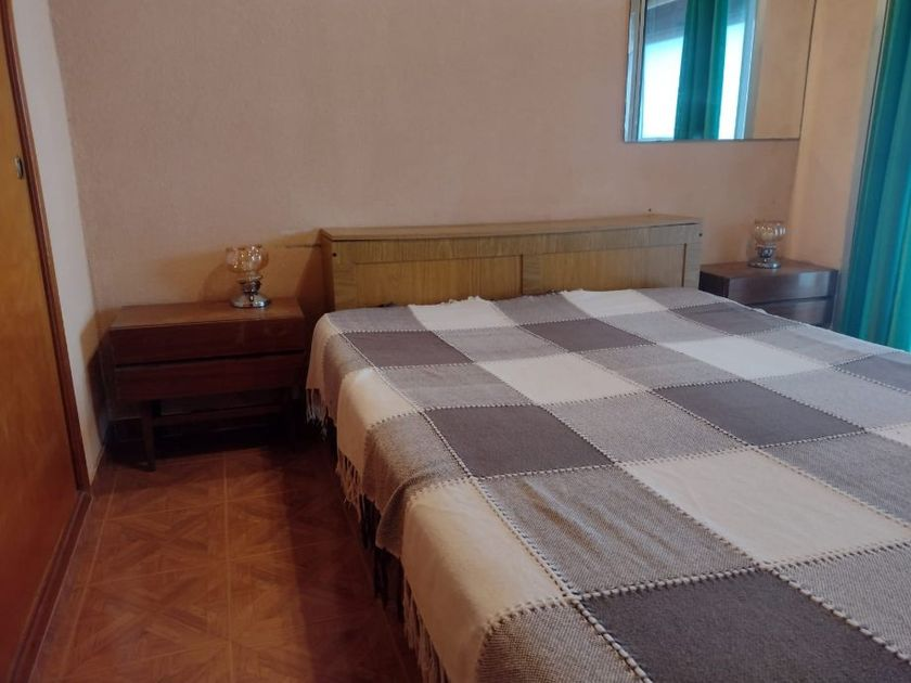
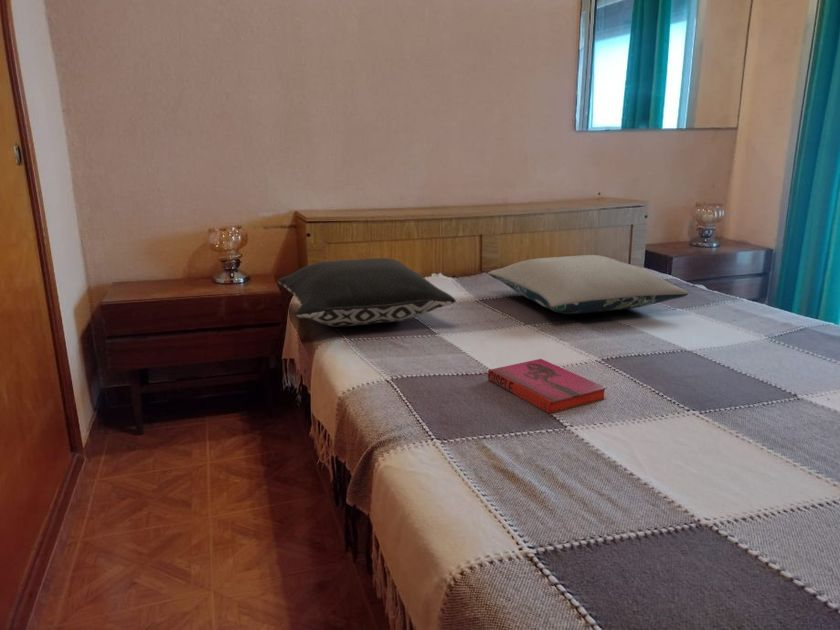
+ hardback book (544, 384)
+ pillow (581, 282)
+ pillow (360, 290)
